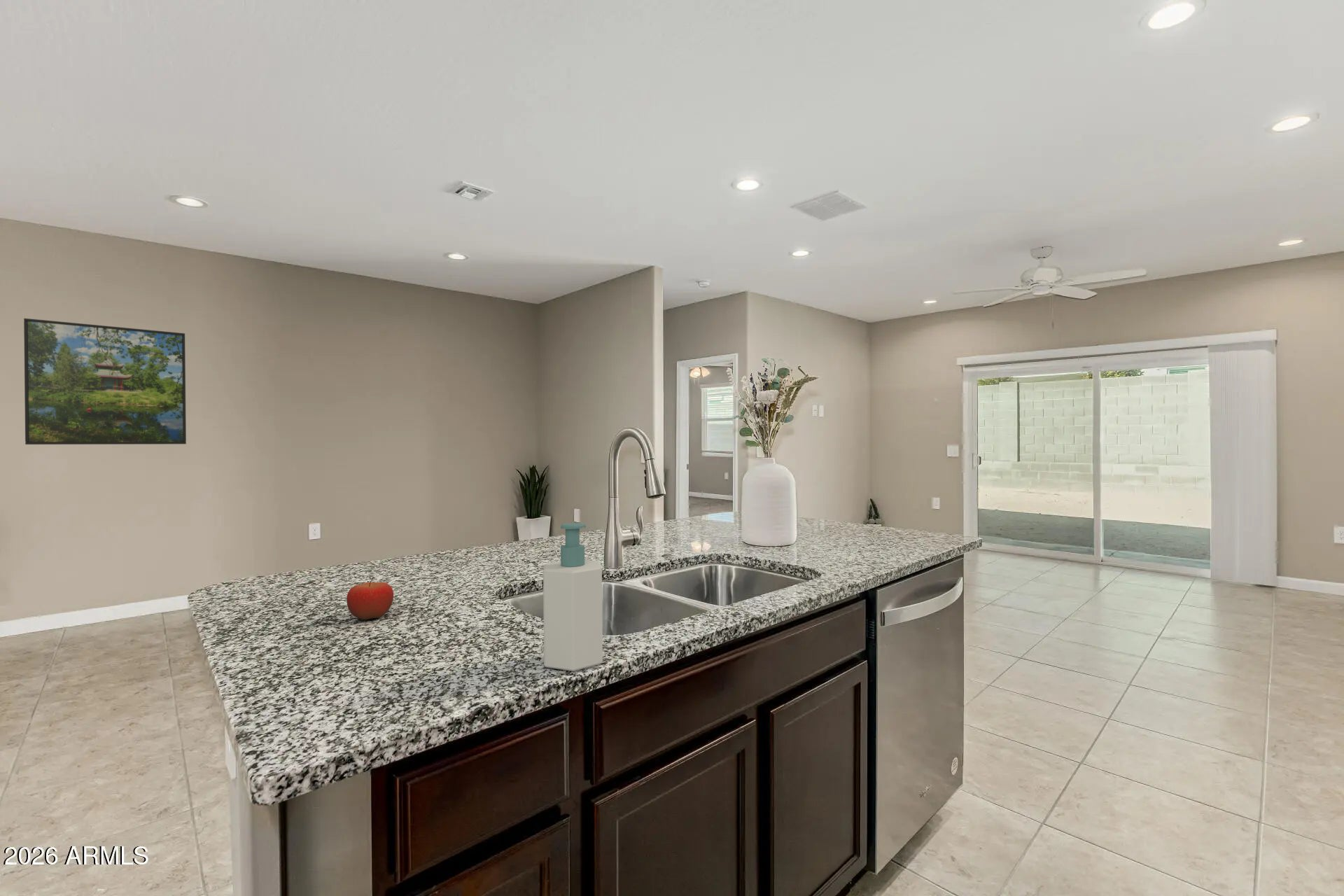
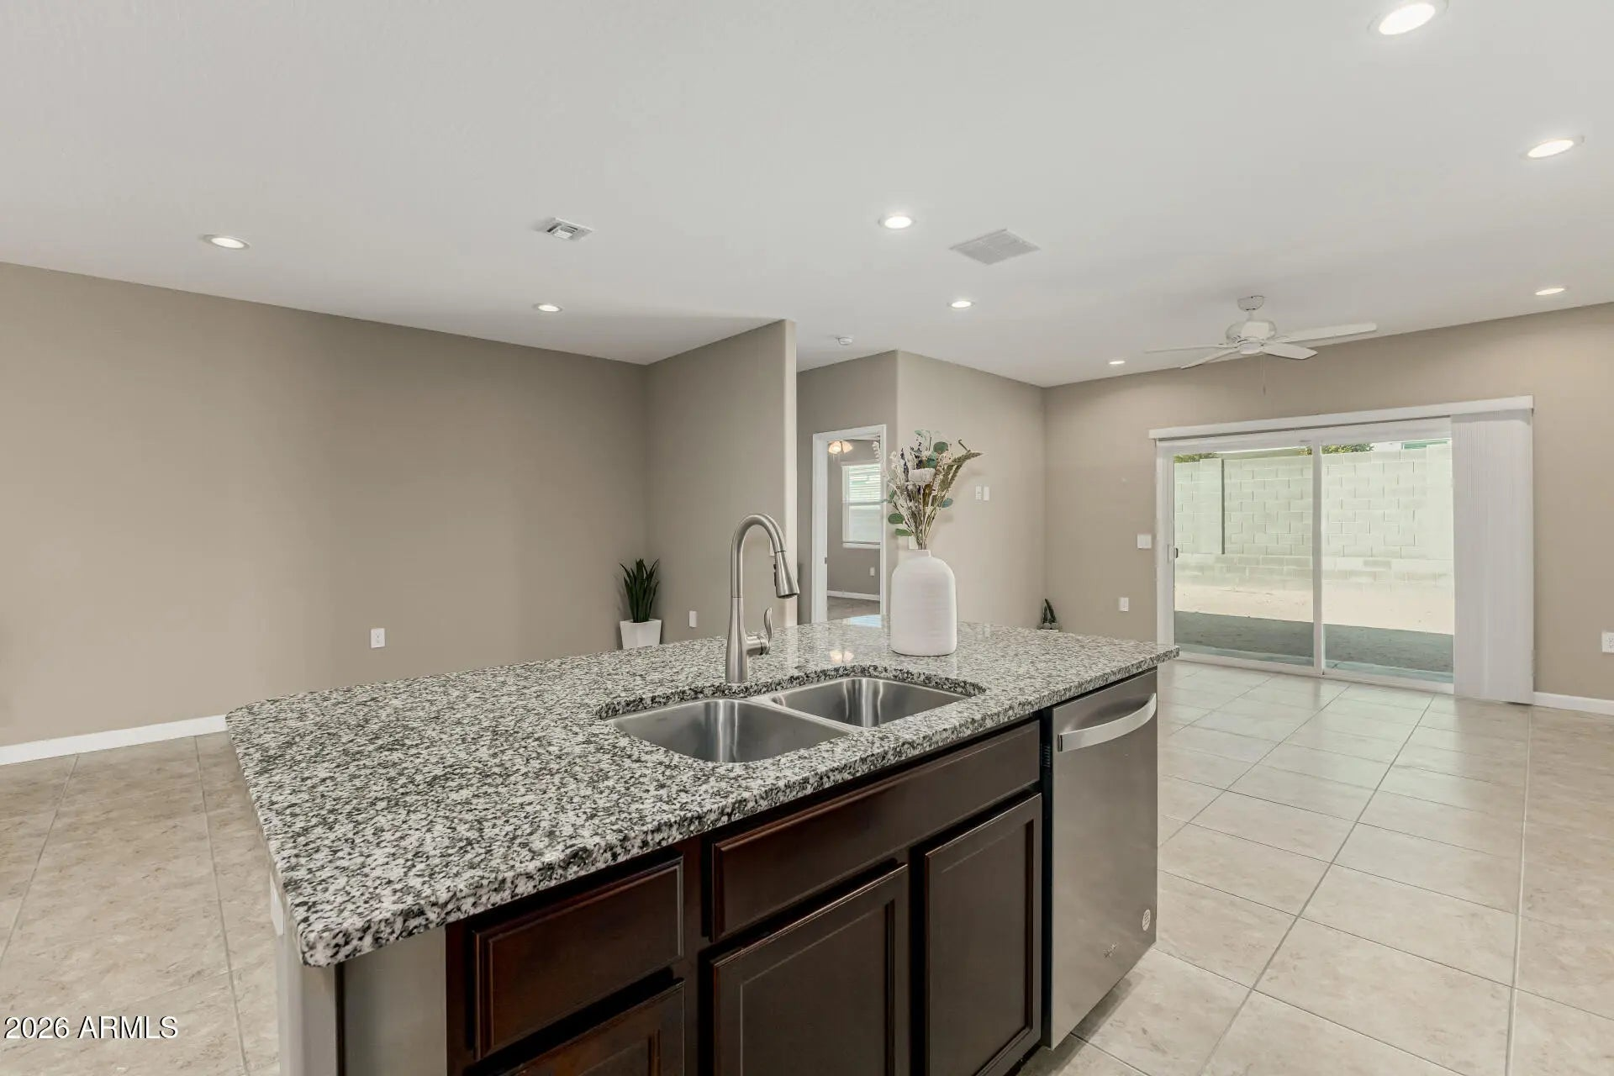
- fruit (370, 596)
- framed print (110, 385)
- soap bottle (573, 592)
